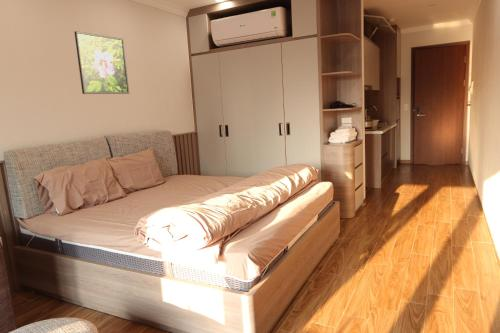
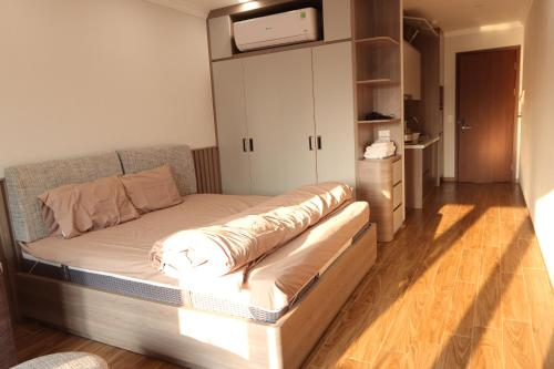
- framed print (103, 64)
